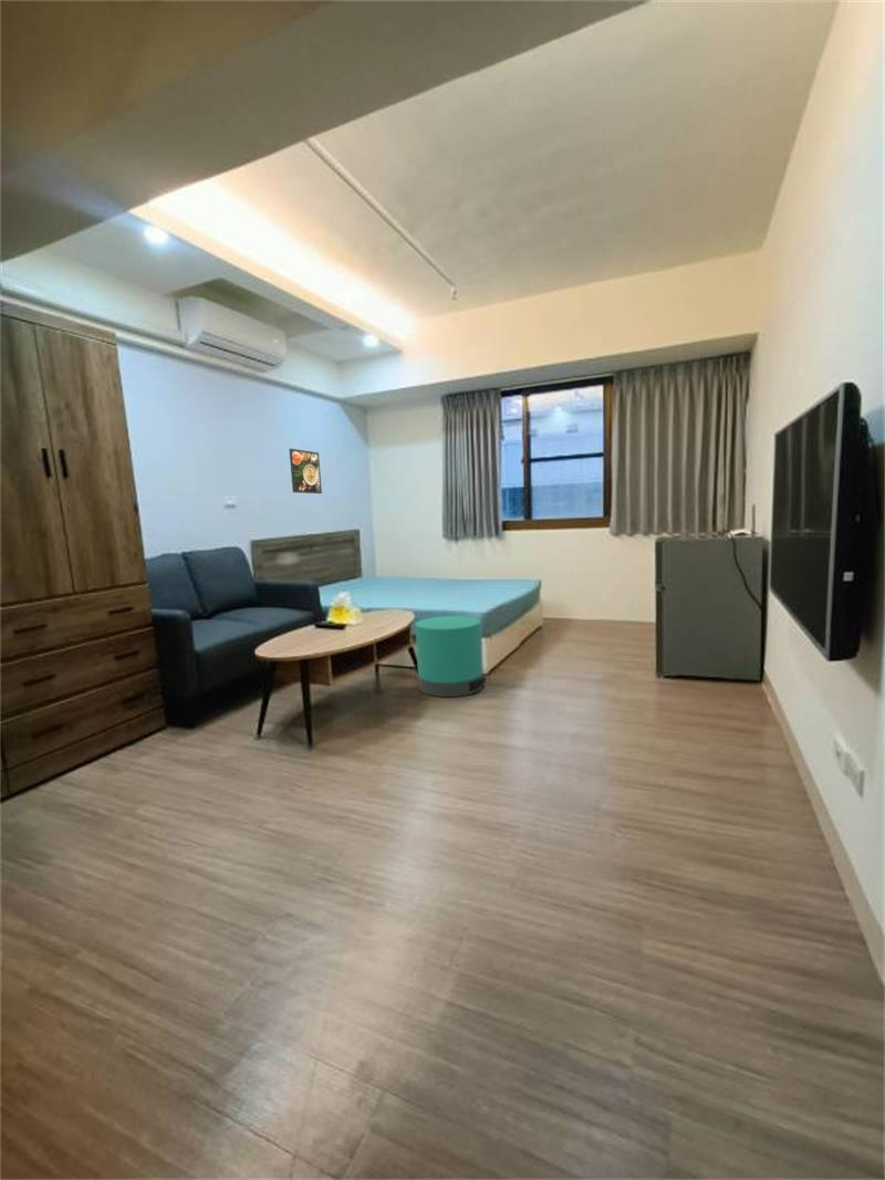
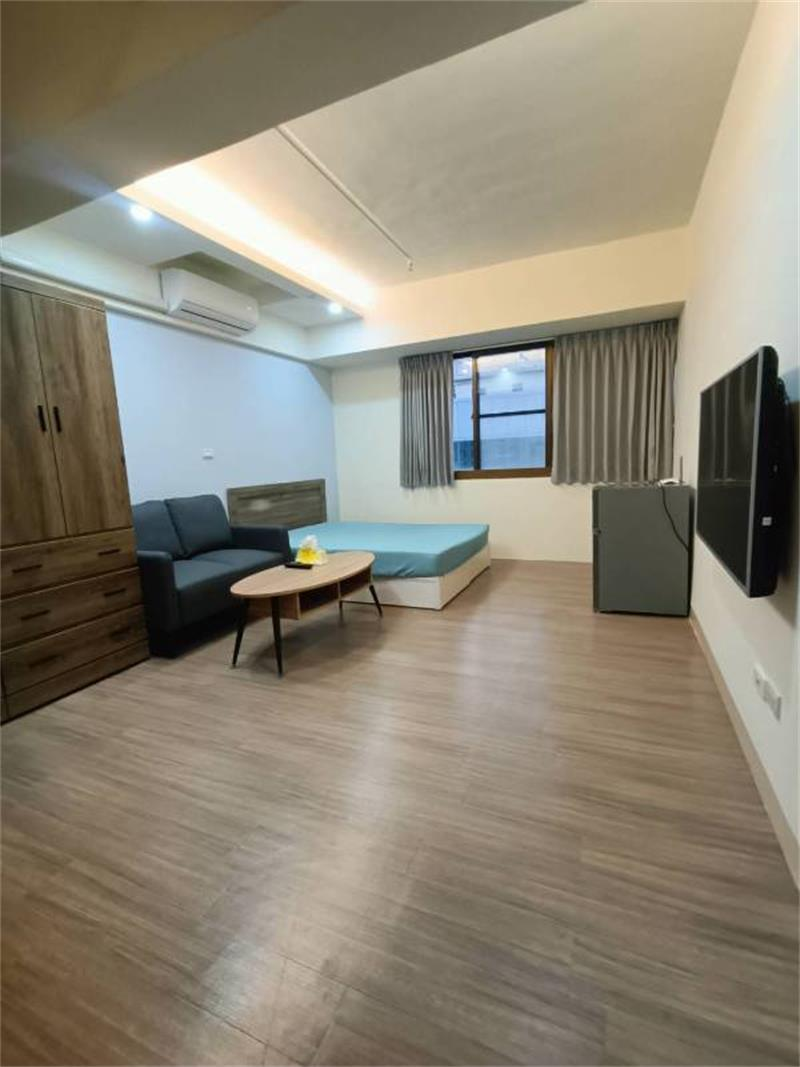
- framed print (305, 471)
- trash can (450, 654)
